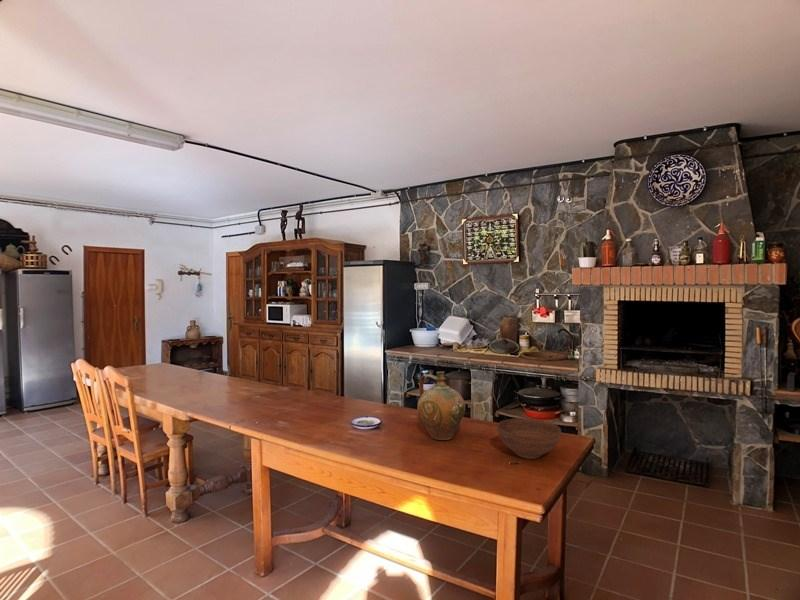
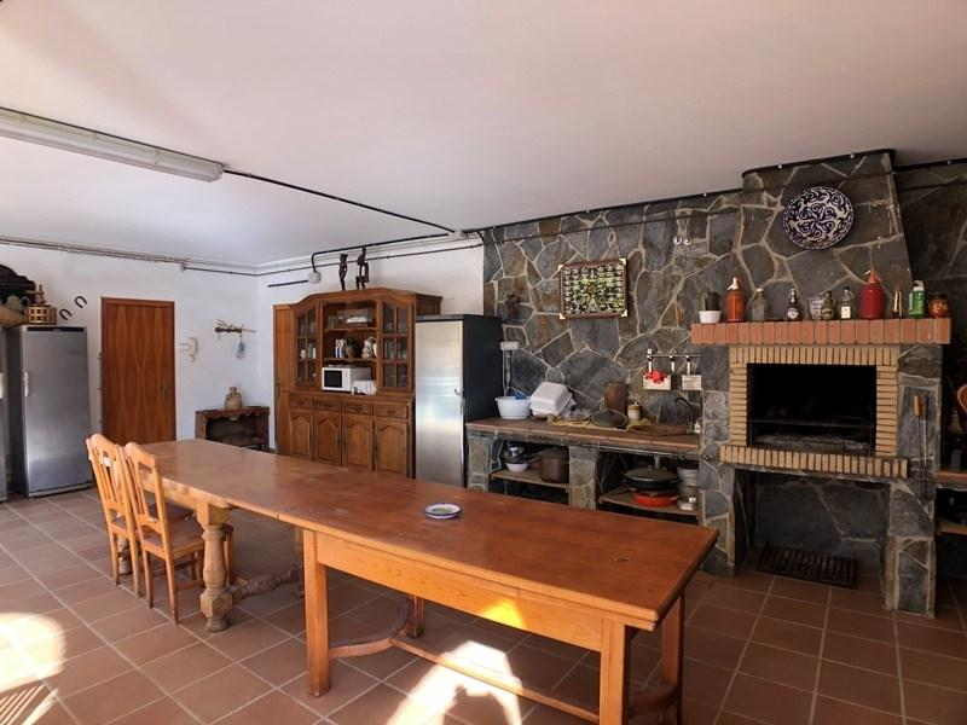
- bowl (528, 441)
- ceramic jug (441, 404)
